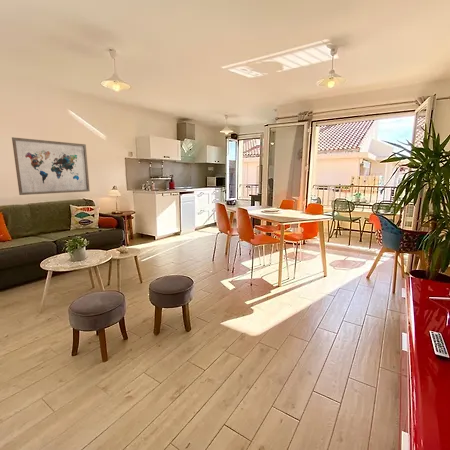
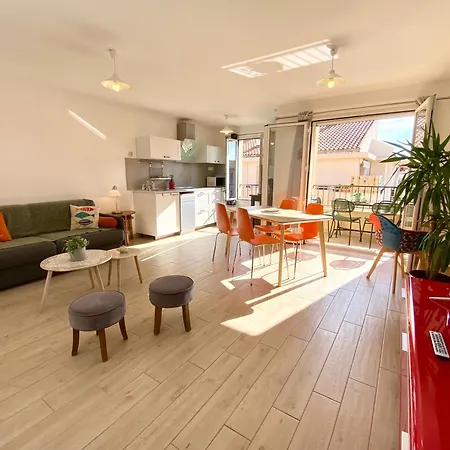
- wall art (55, 167)
